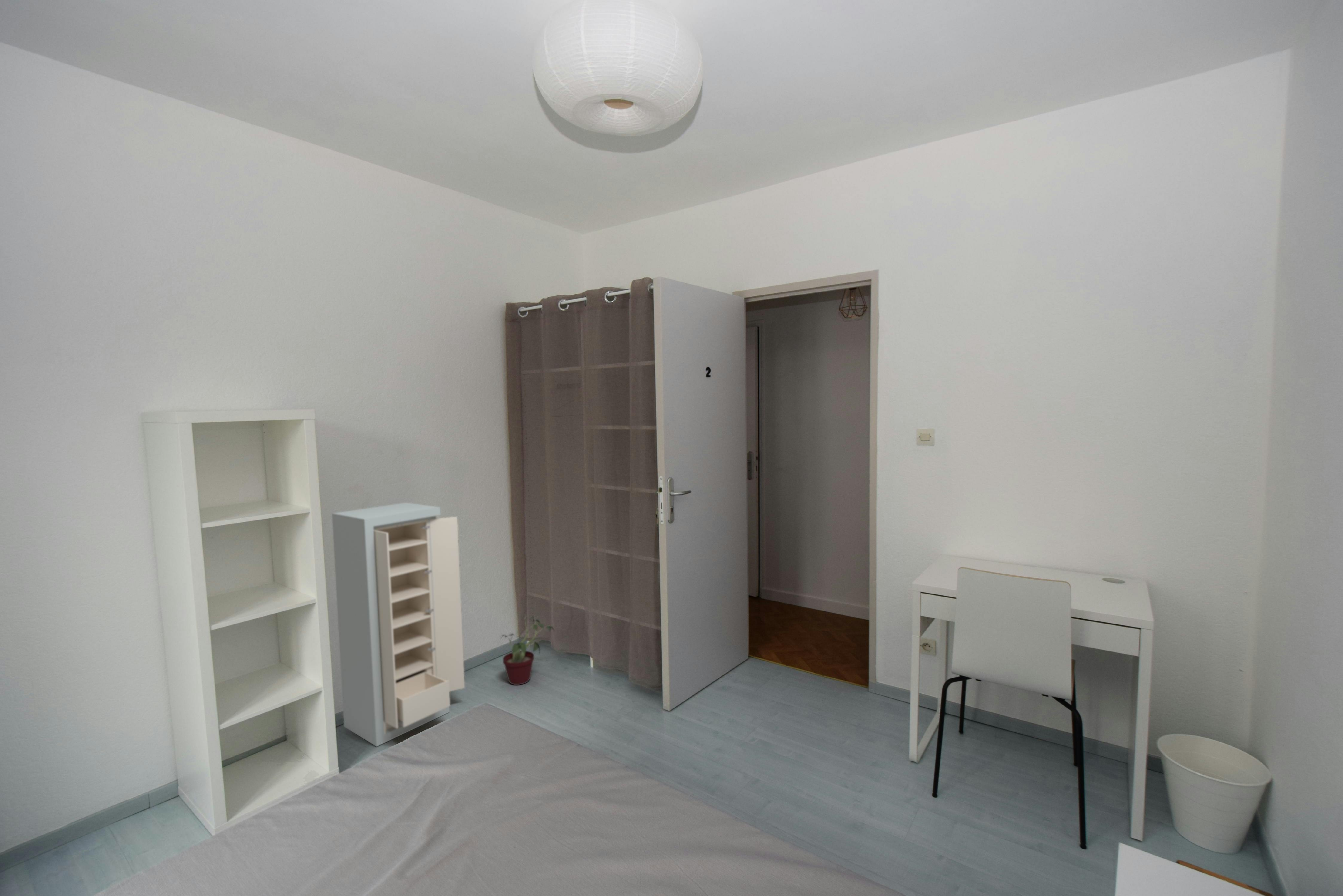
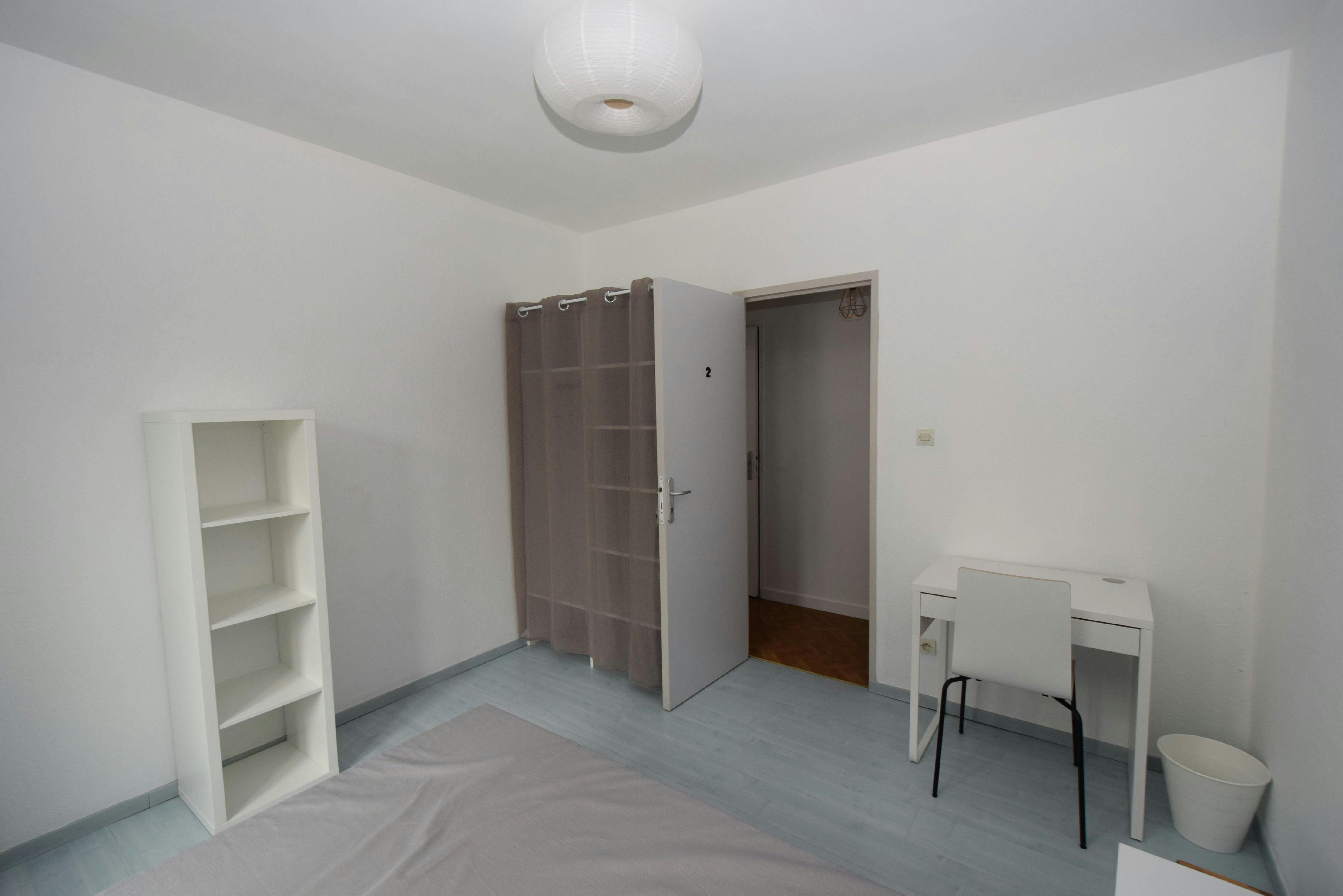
- storage cabinet (408, 616)
- potted plant (529, 645)
